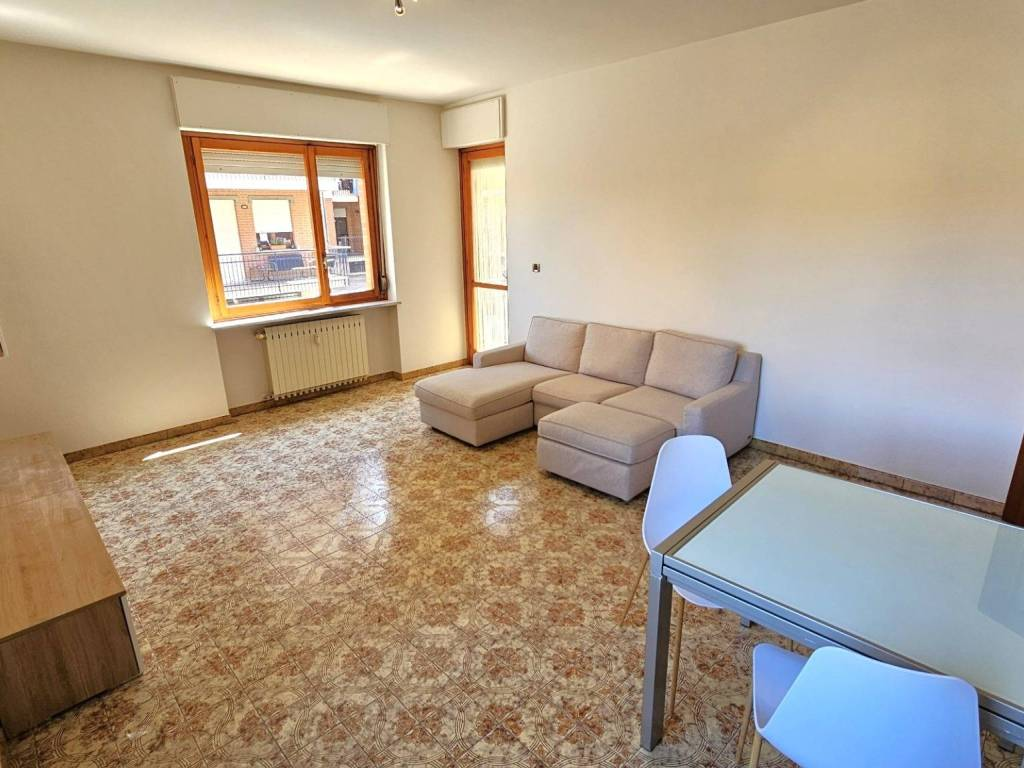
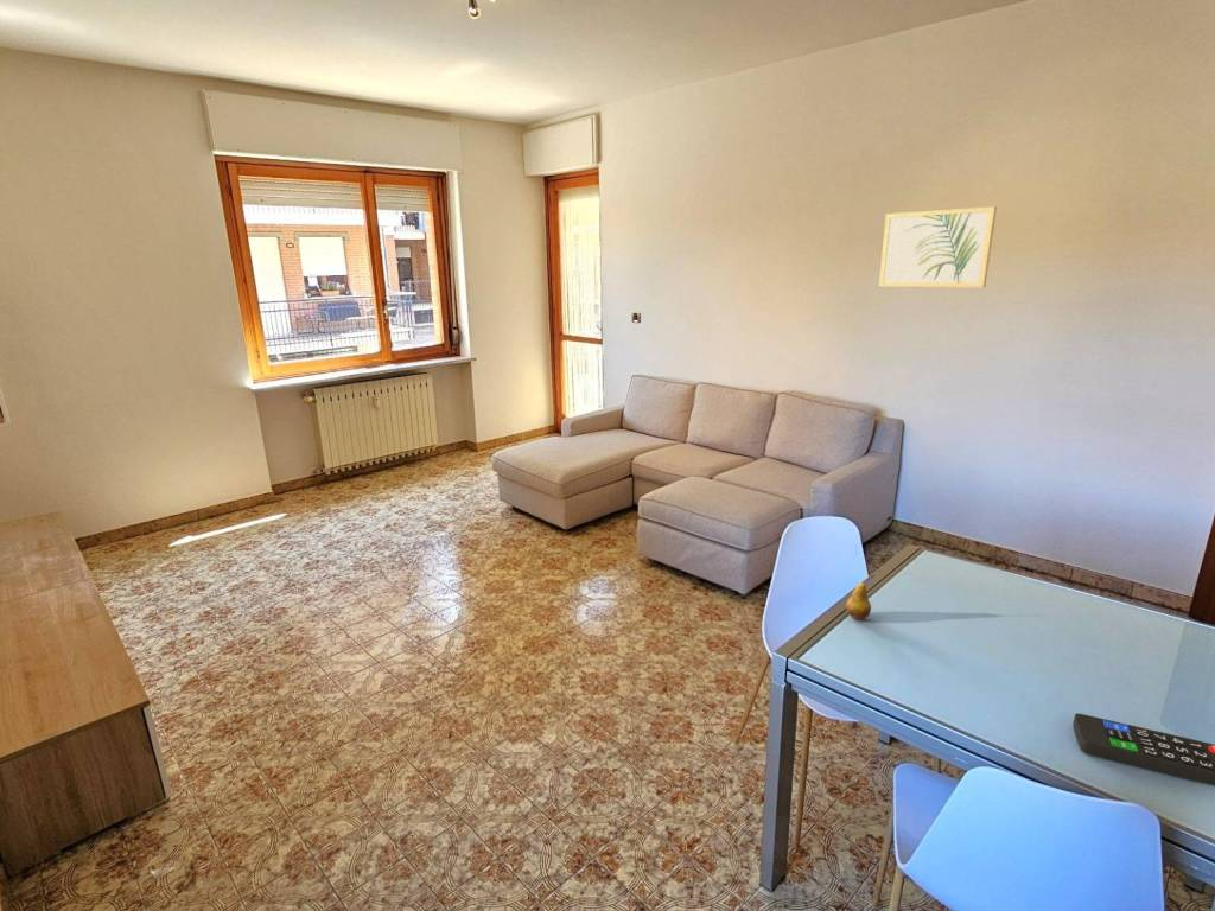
+ fruit (859, 595)
+ remote control (1151, 747)
+ wall art (934, 249)
